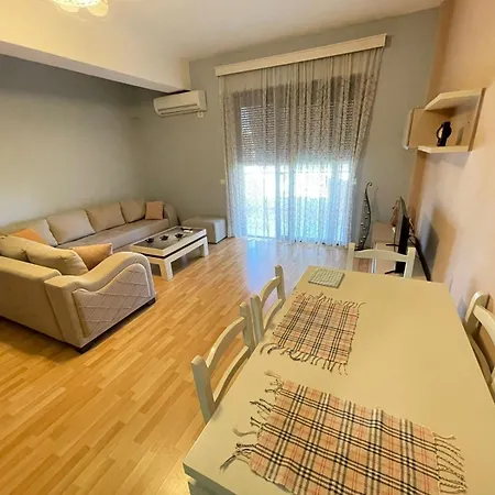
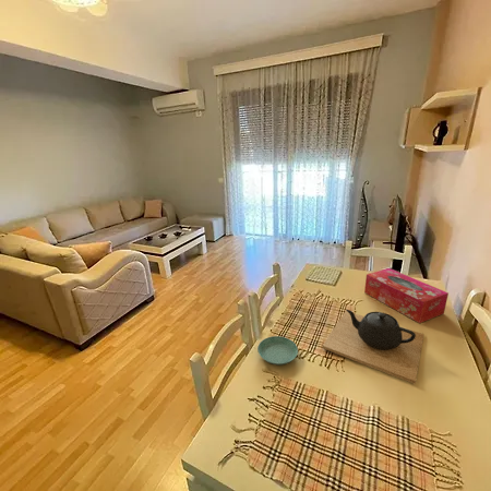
+ tissue box (403, 292)
+ saucer (277, 351)
+ teapot (375, 327)
